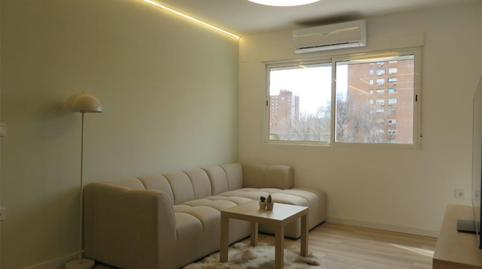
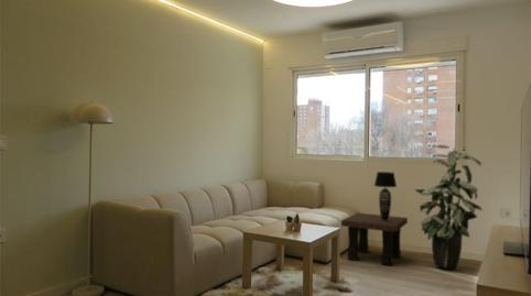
+ indoor plant (446, 206)
+ side table (367, 238)
+ table lamp (384, 196)
